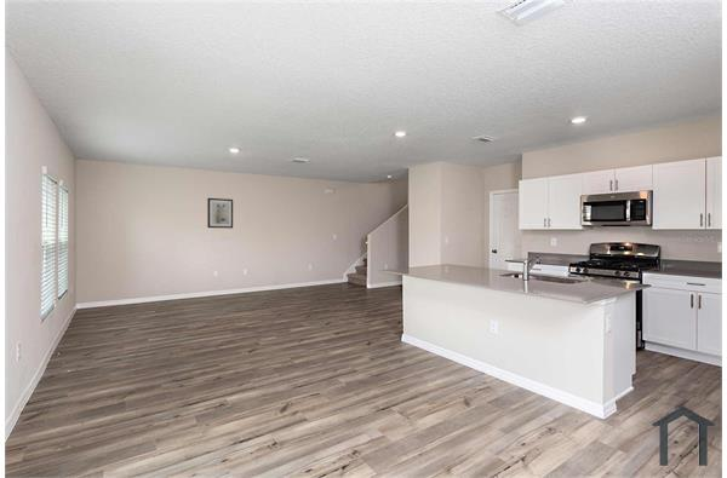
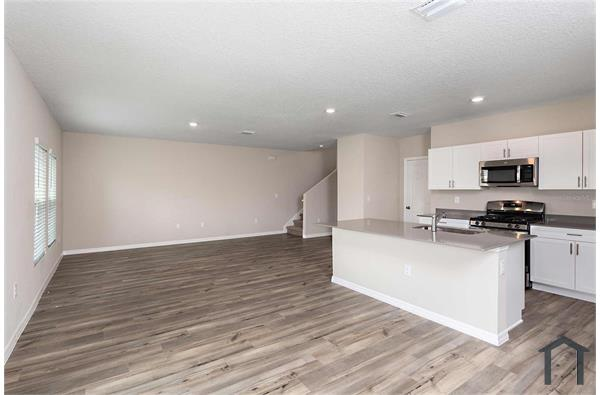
- wall art (221, 213)
